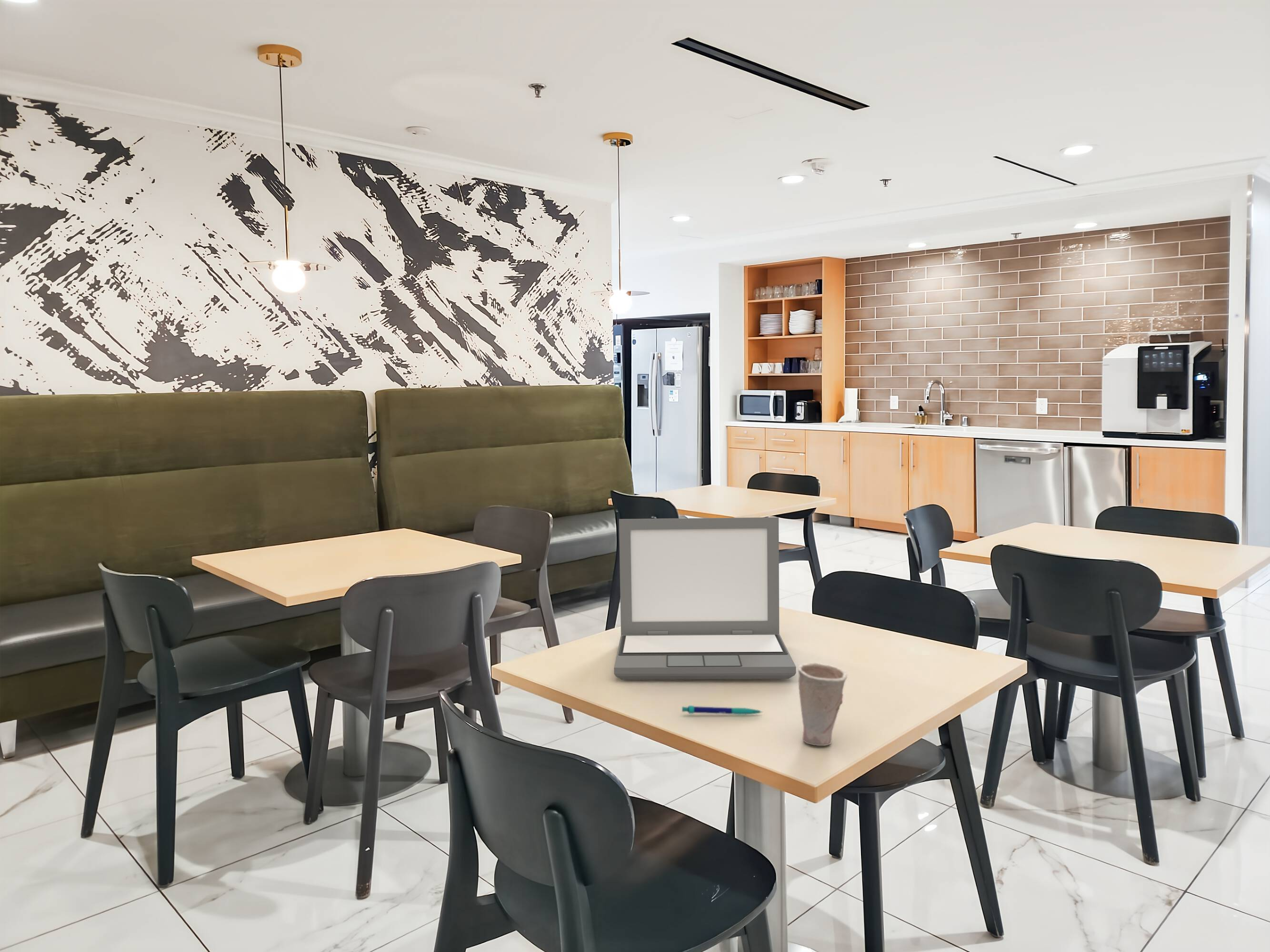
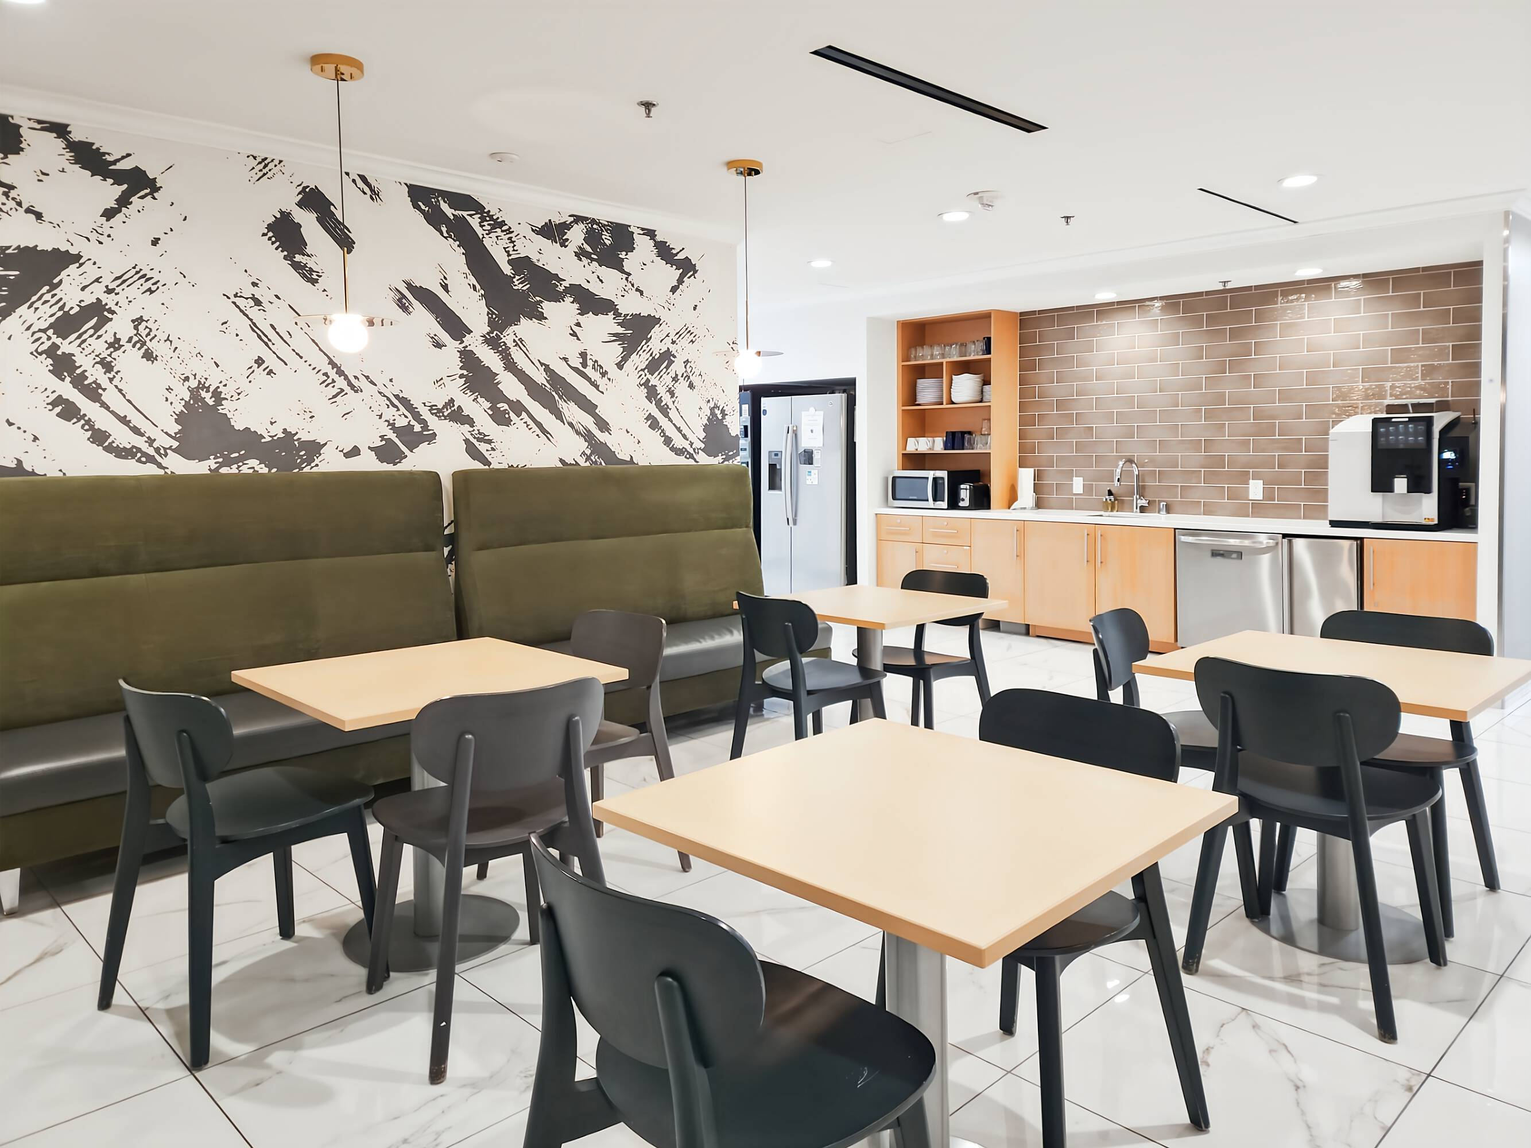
- laptop (701, 594)
- cup (822, 705)
- pen (722, 710)
